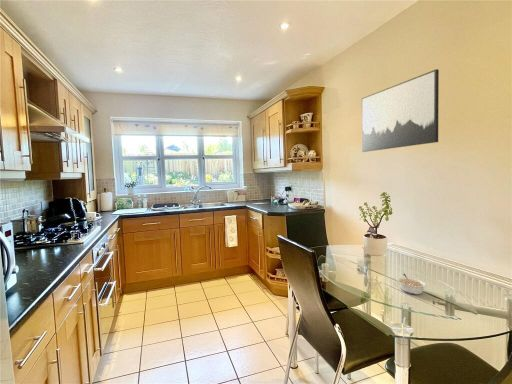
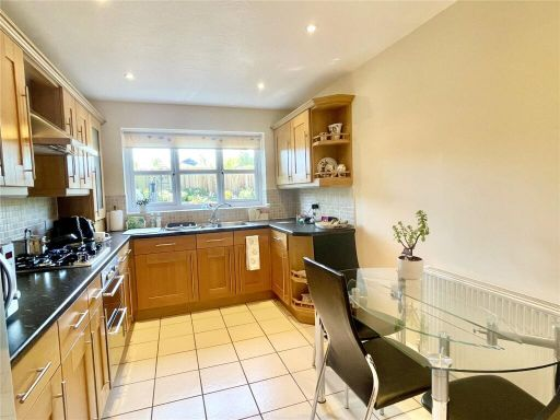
- wall art (394, 117)
- legume (410, 285)
